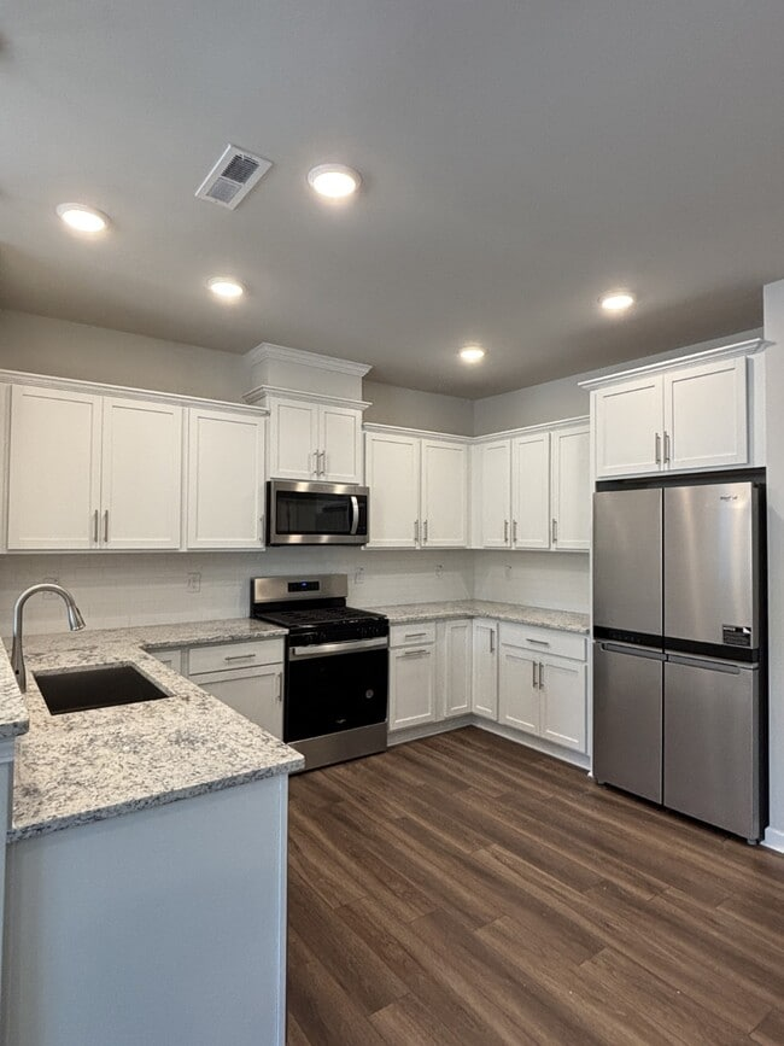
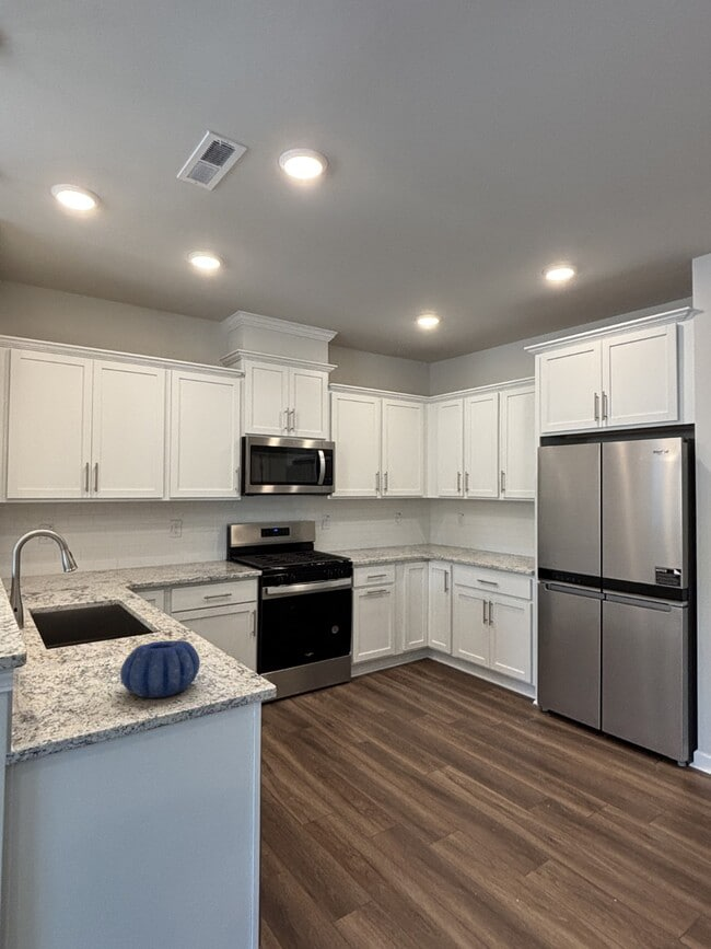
+ decorative bowl (161, 666)
